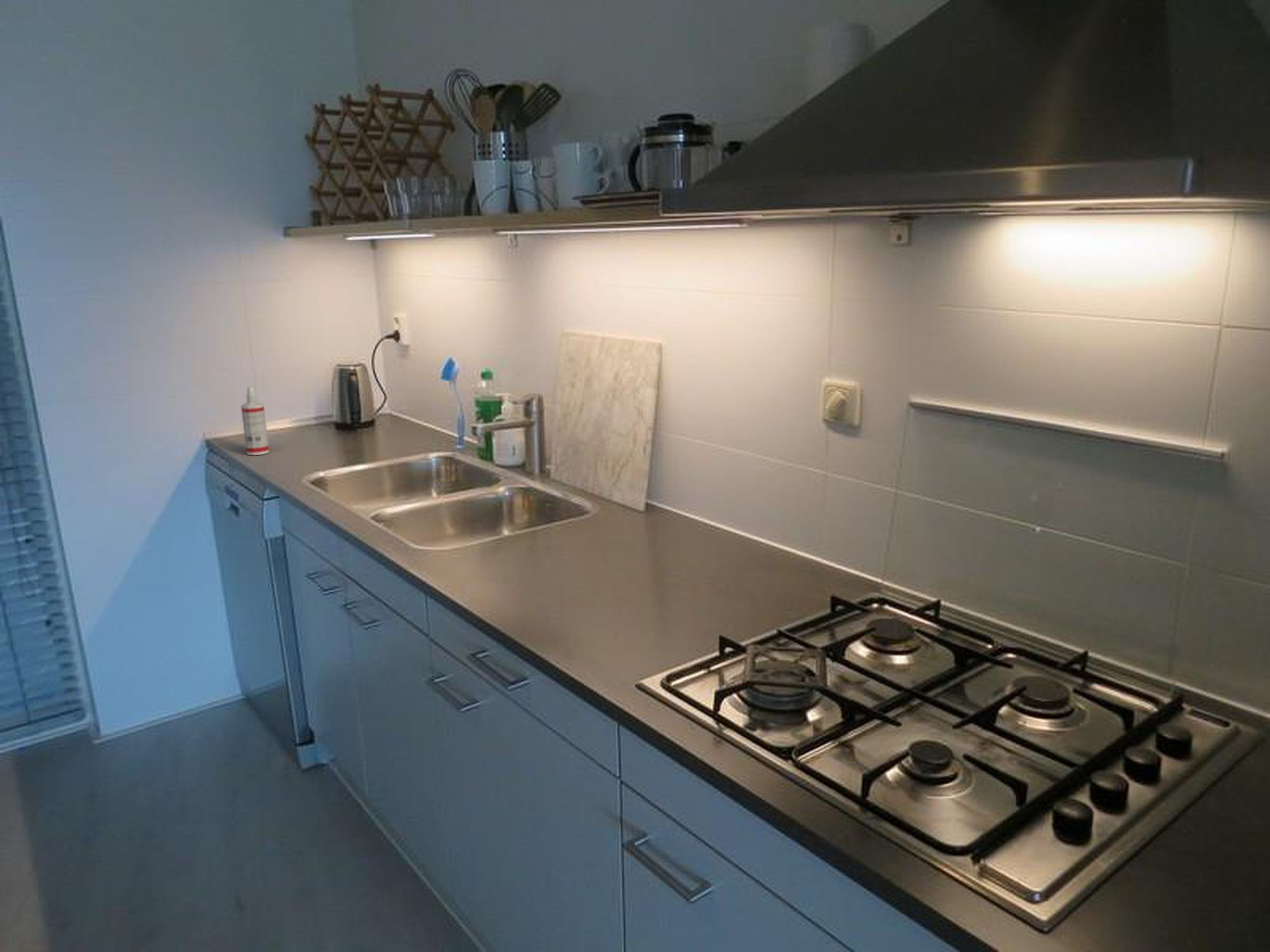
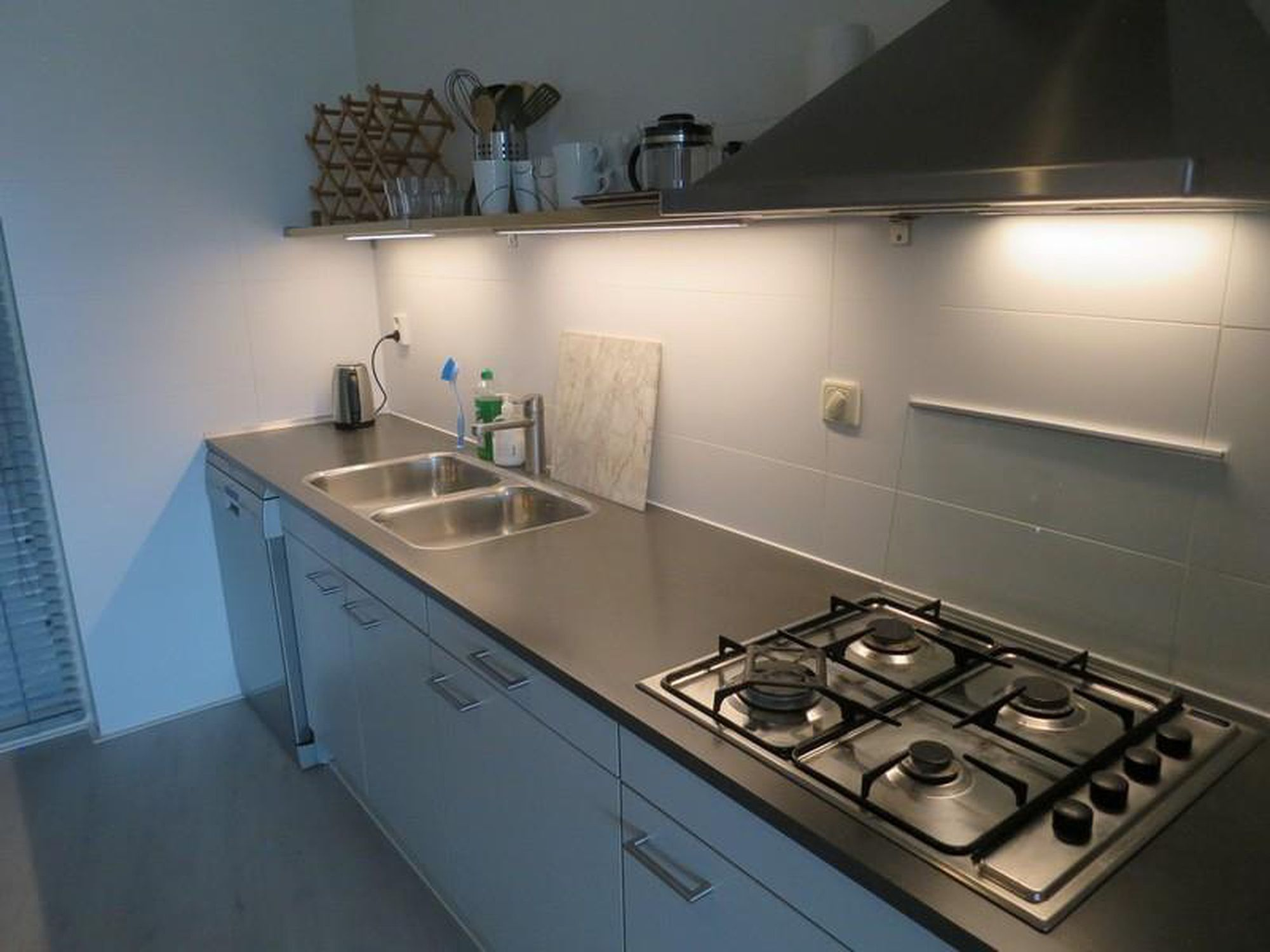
- spray bottle (254, 420)
